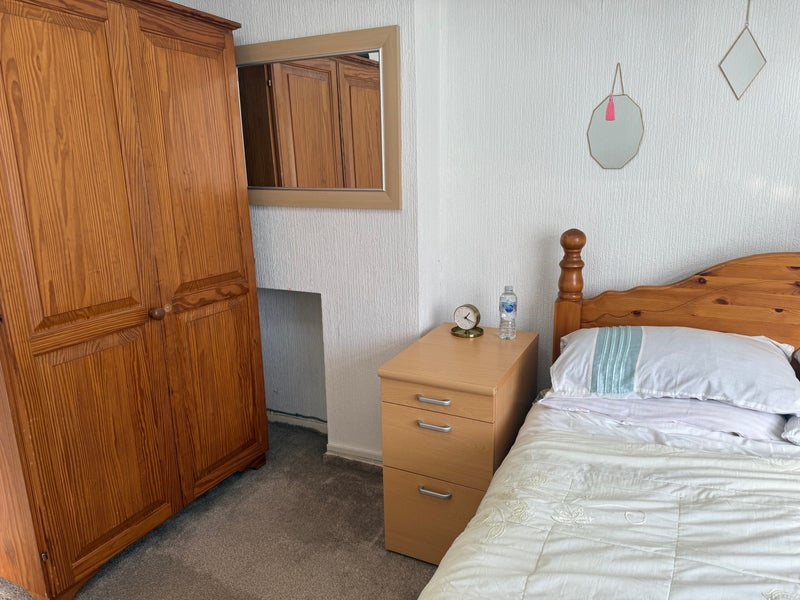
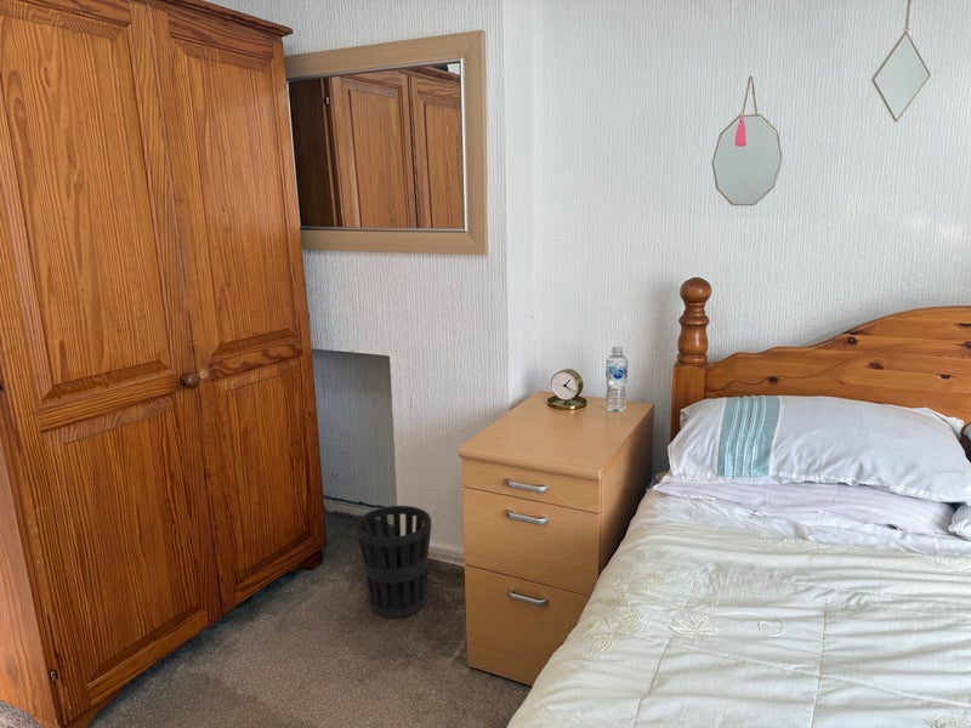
+ wastebasket (396, 561)
